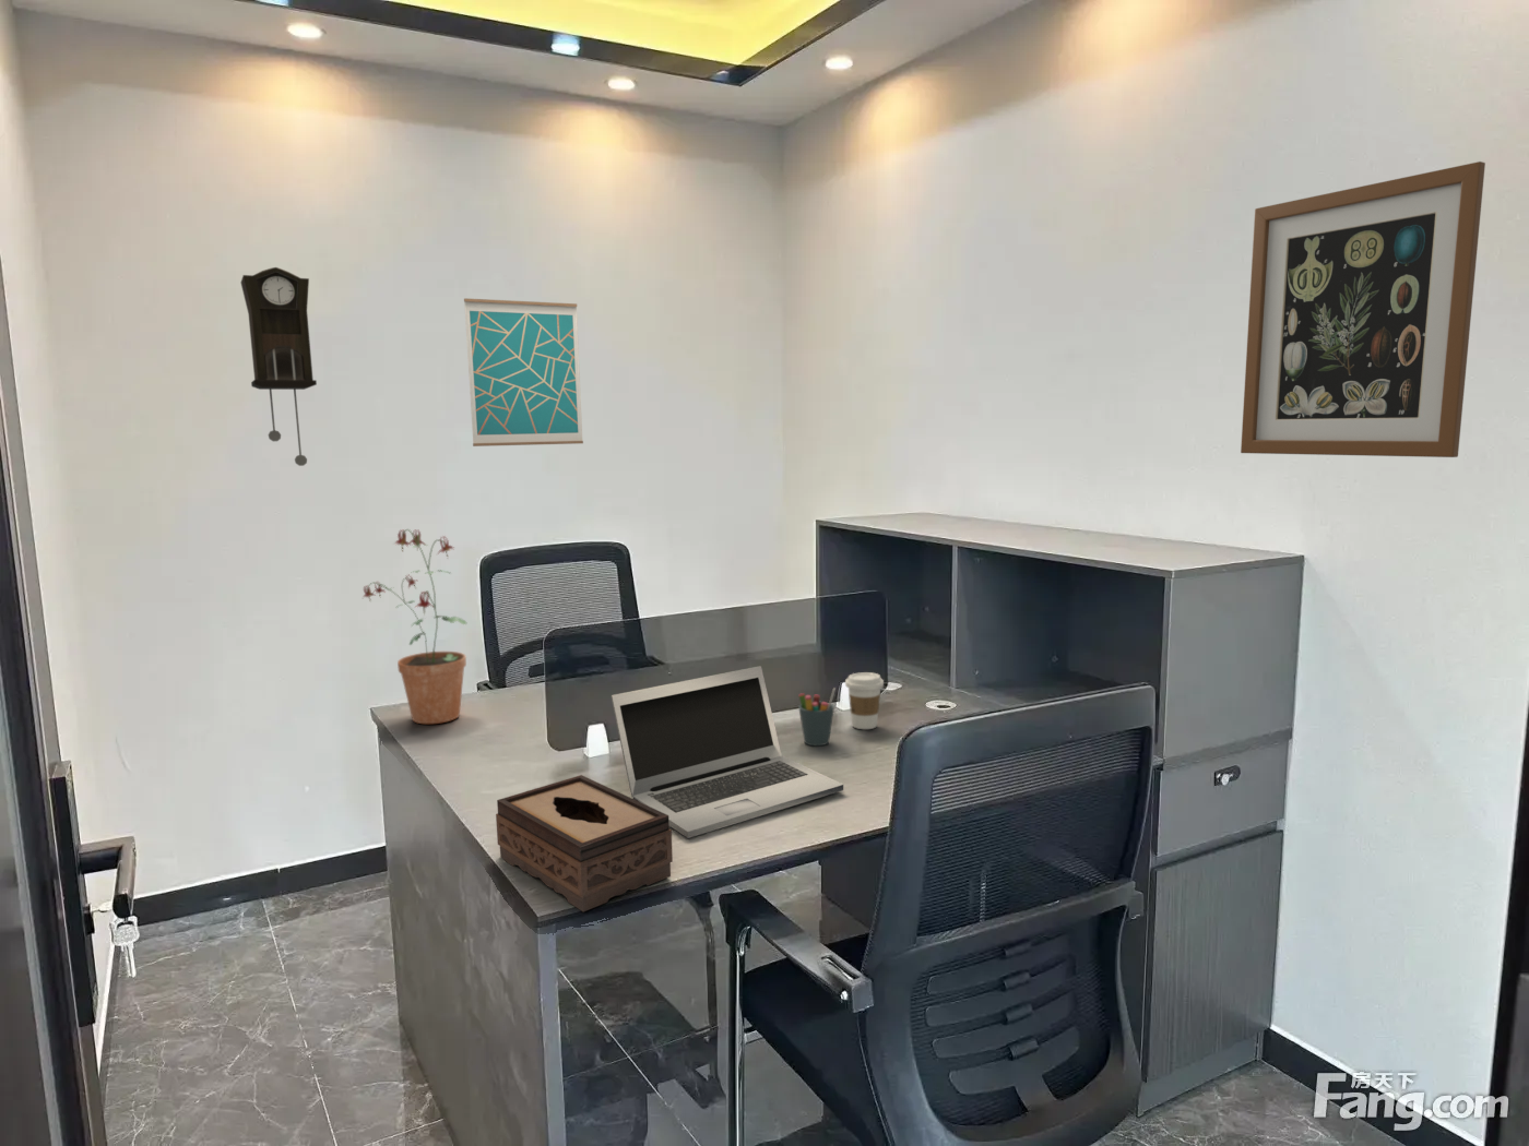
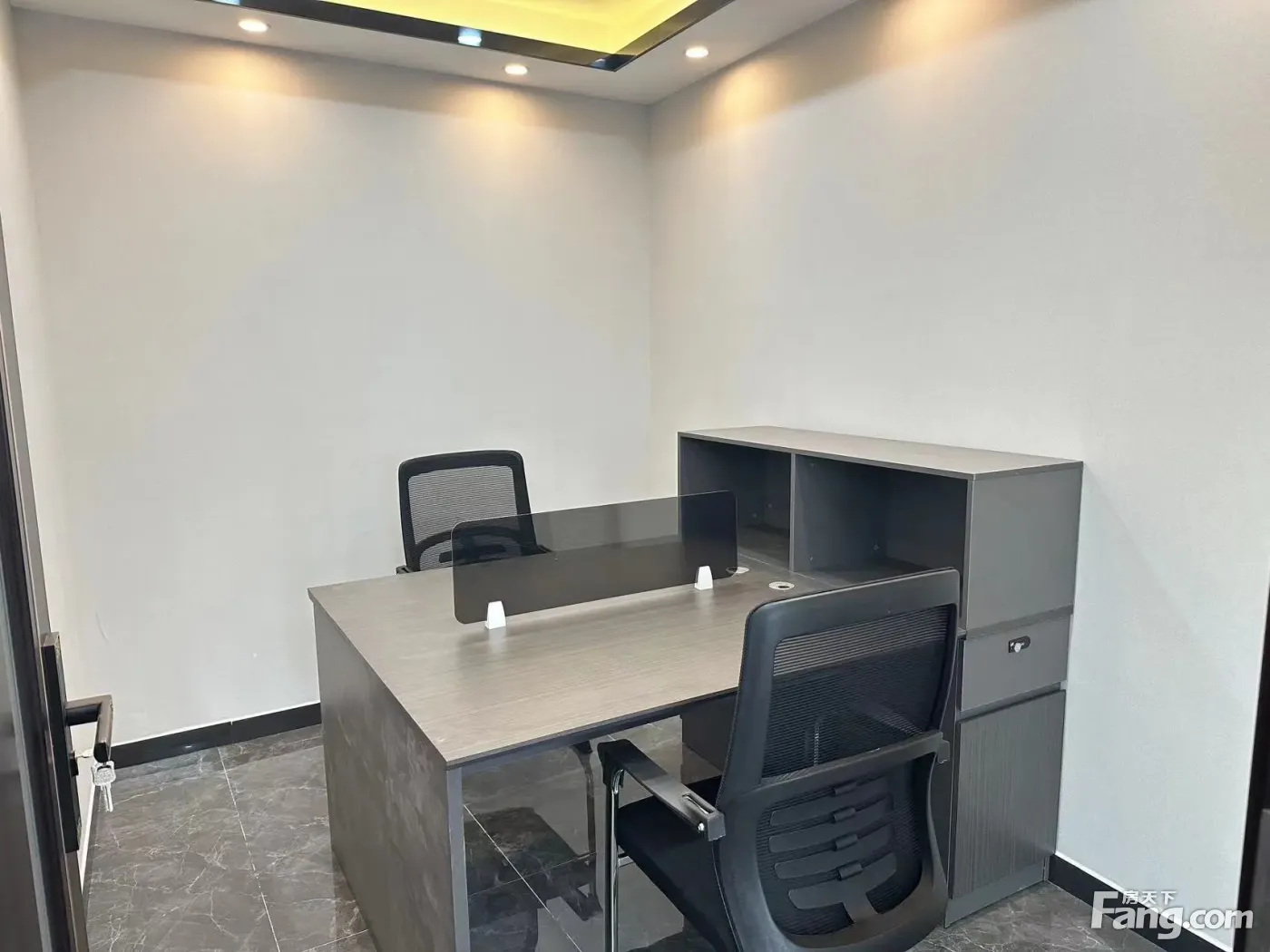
- wall art (525, 373)
- wall art (1348, 323)
- pendulum clock (282, 370)
- laptop (727, 743)
- tissue box (583, 837)
- pen holder (816, 714)
- potted plant (420, 627)
- coffee cup (864, 701)
